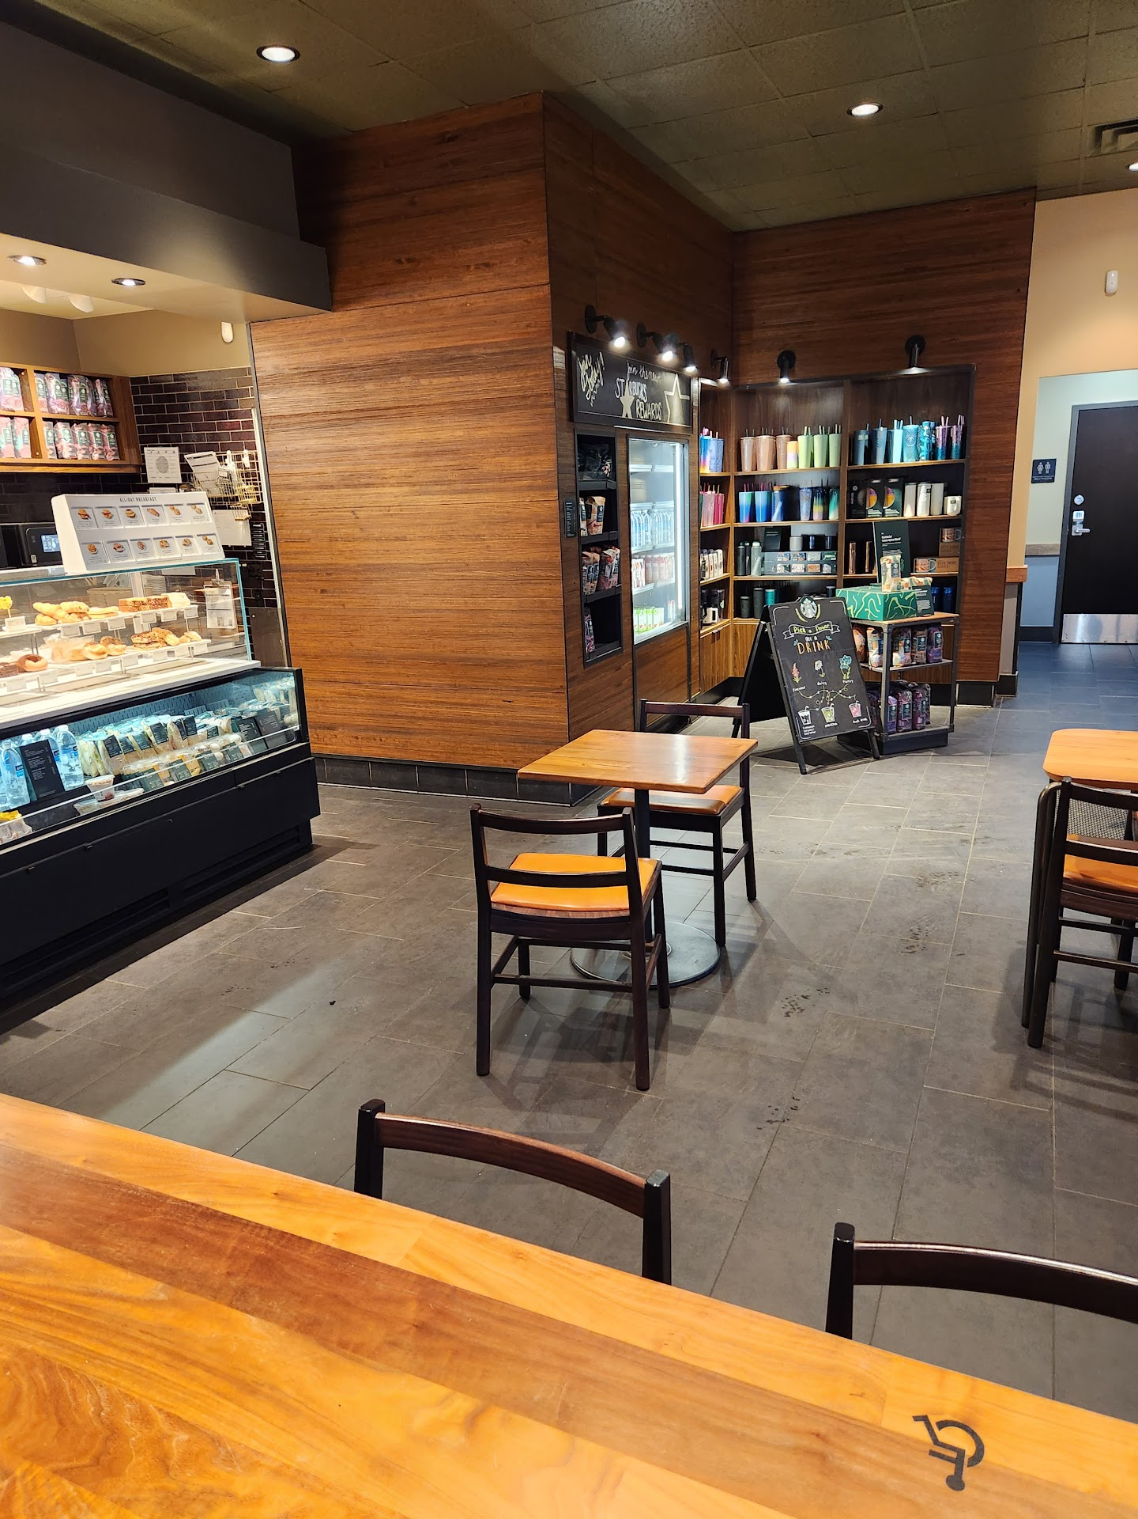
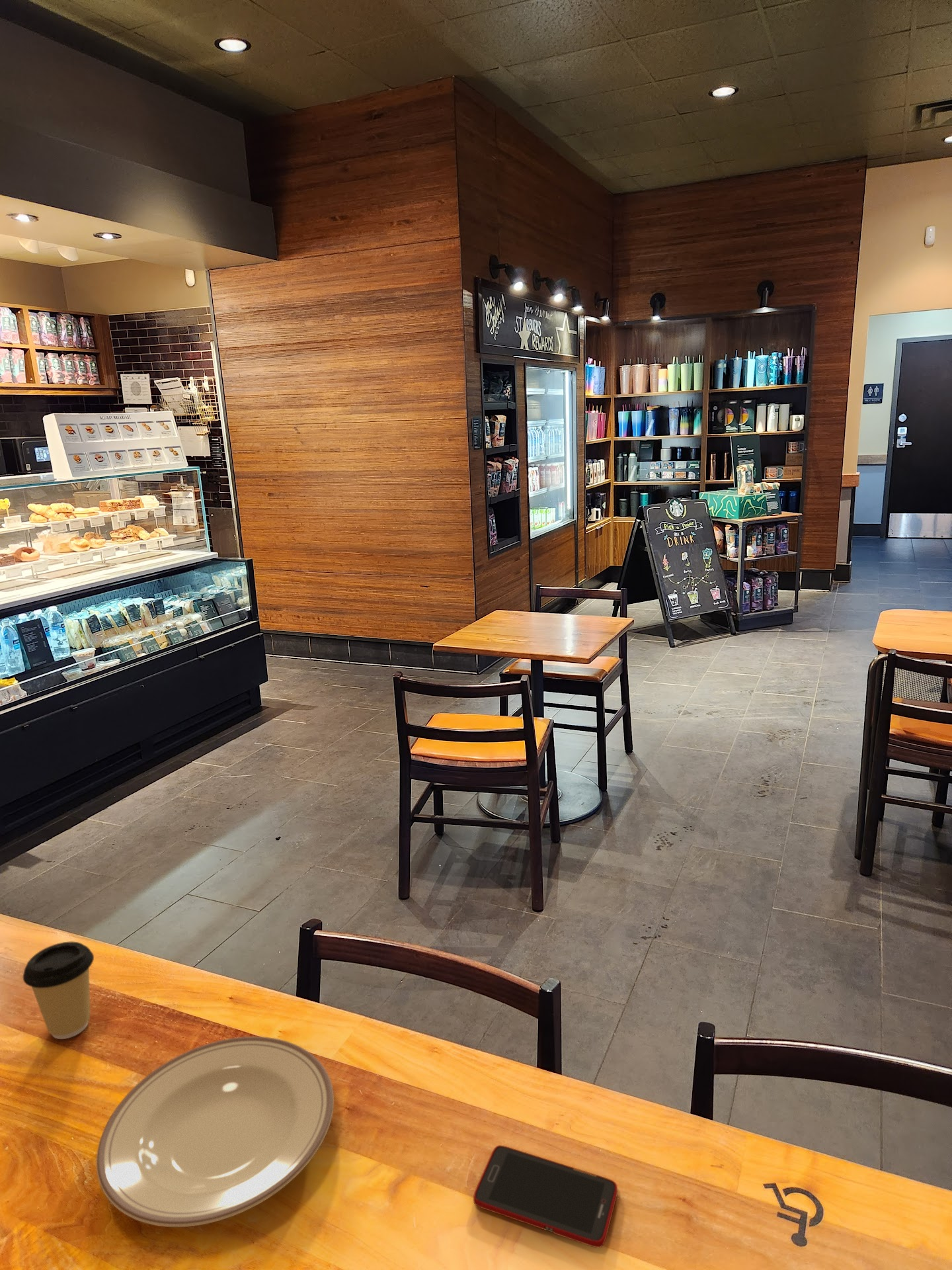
+ coffee cup (63, 991)
+ plate (221, 1129)
+ cell phone (545, 1193)
